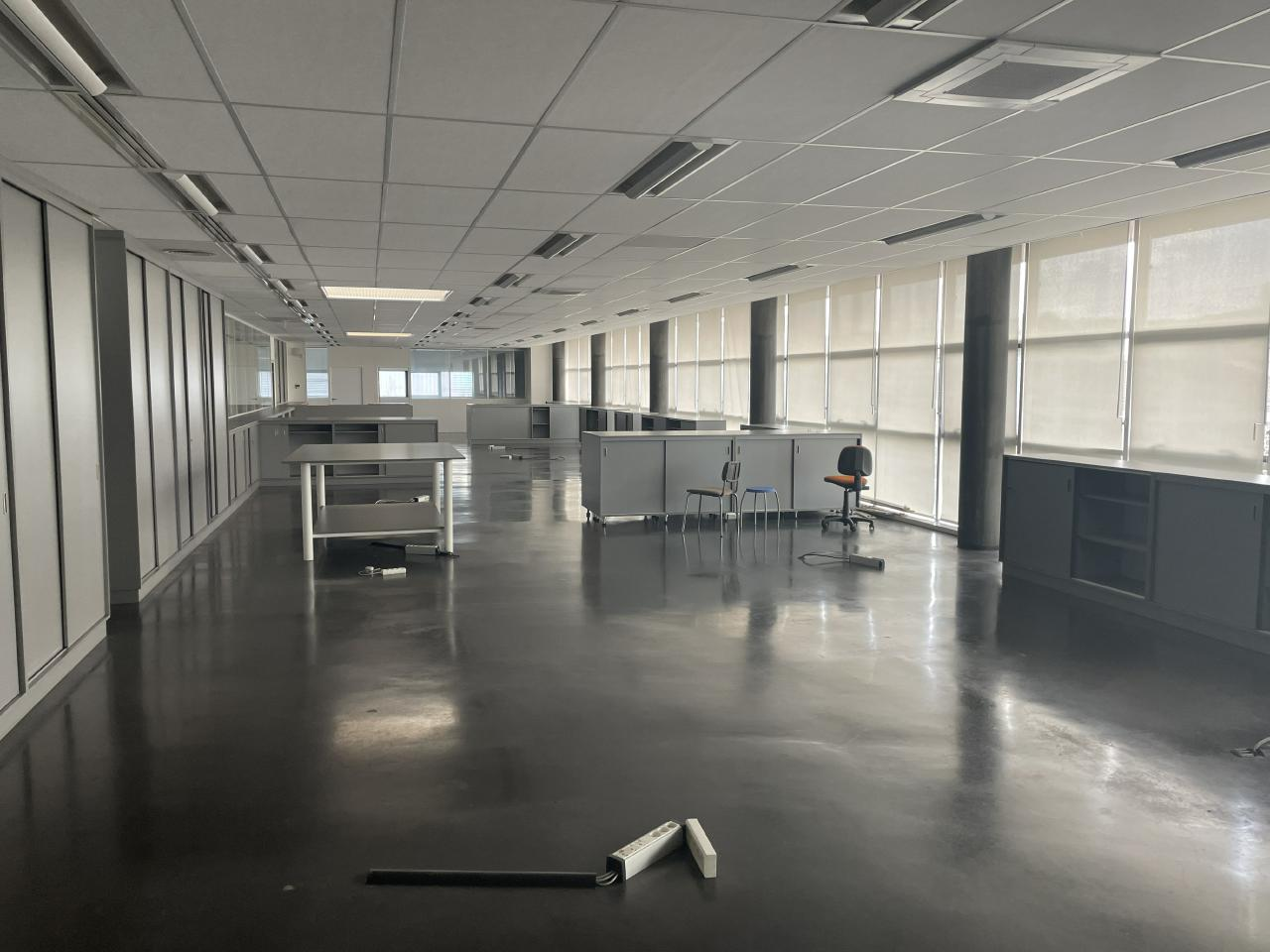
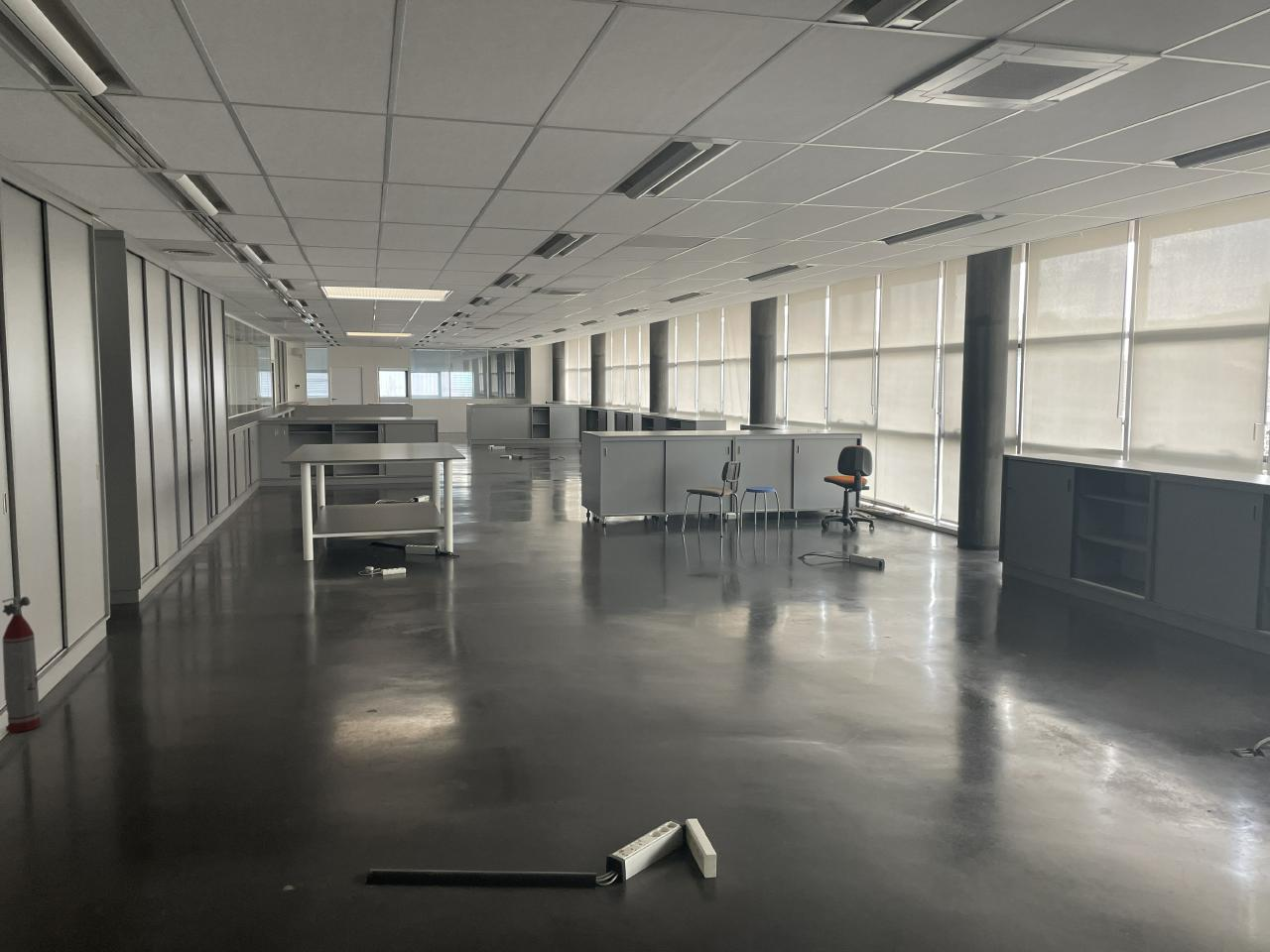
+ fire extinguisher (20, 661)
